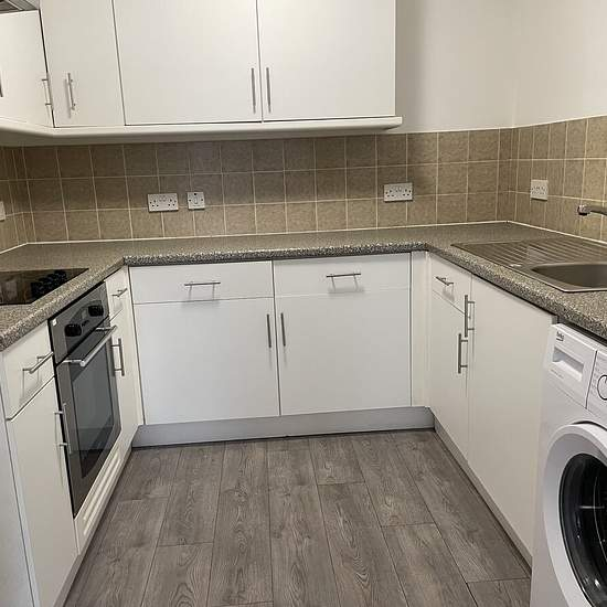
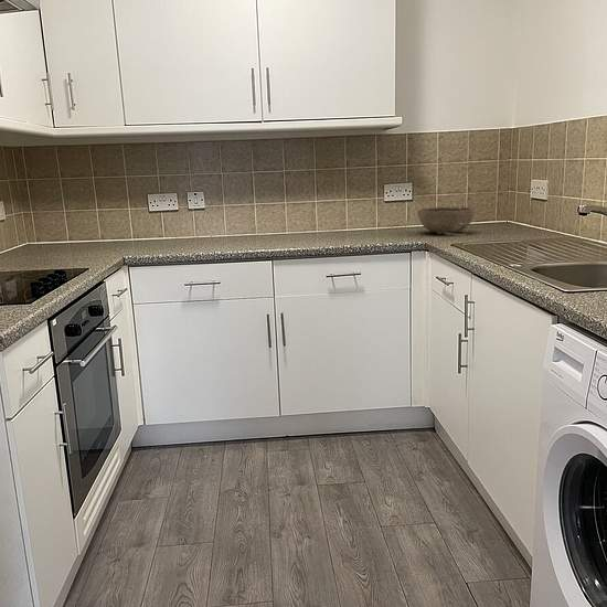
+ bowl (445, 220)
